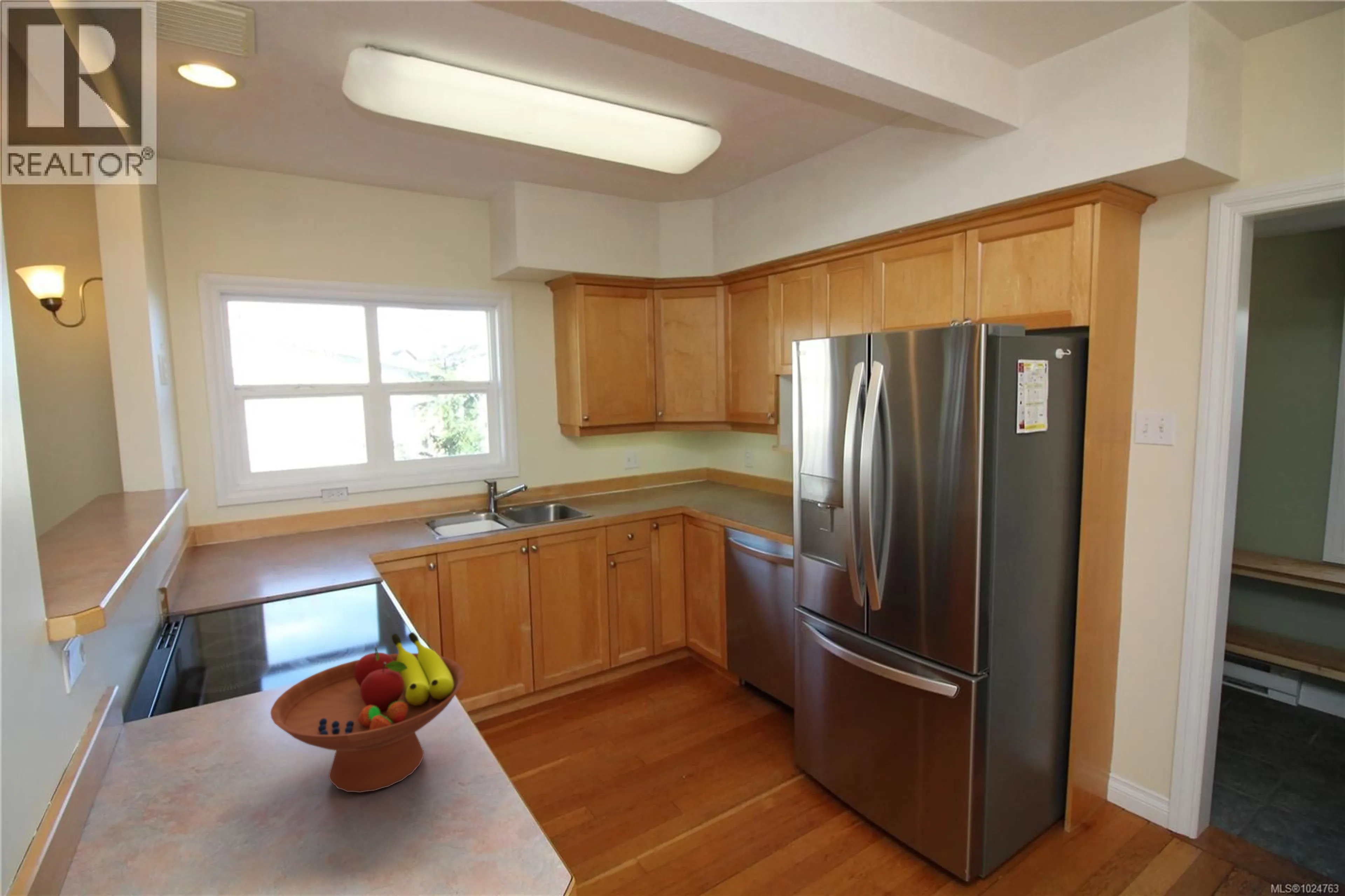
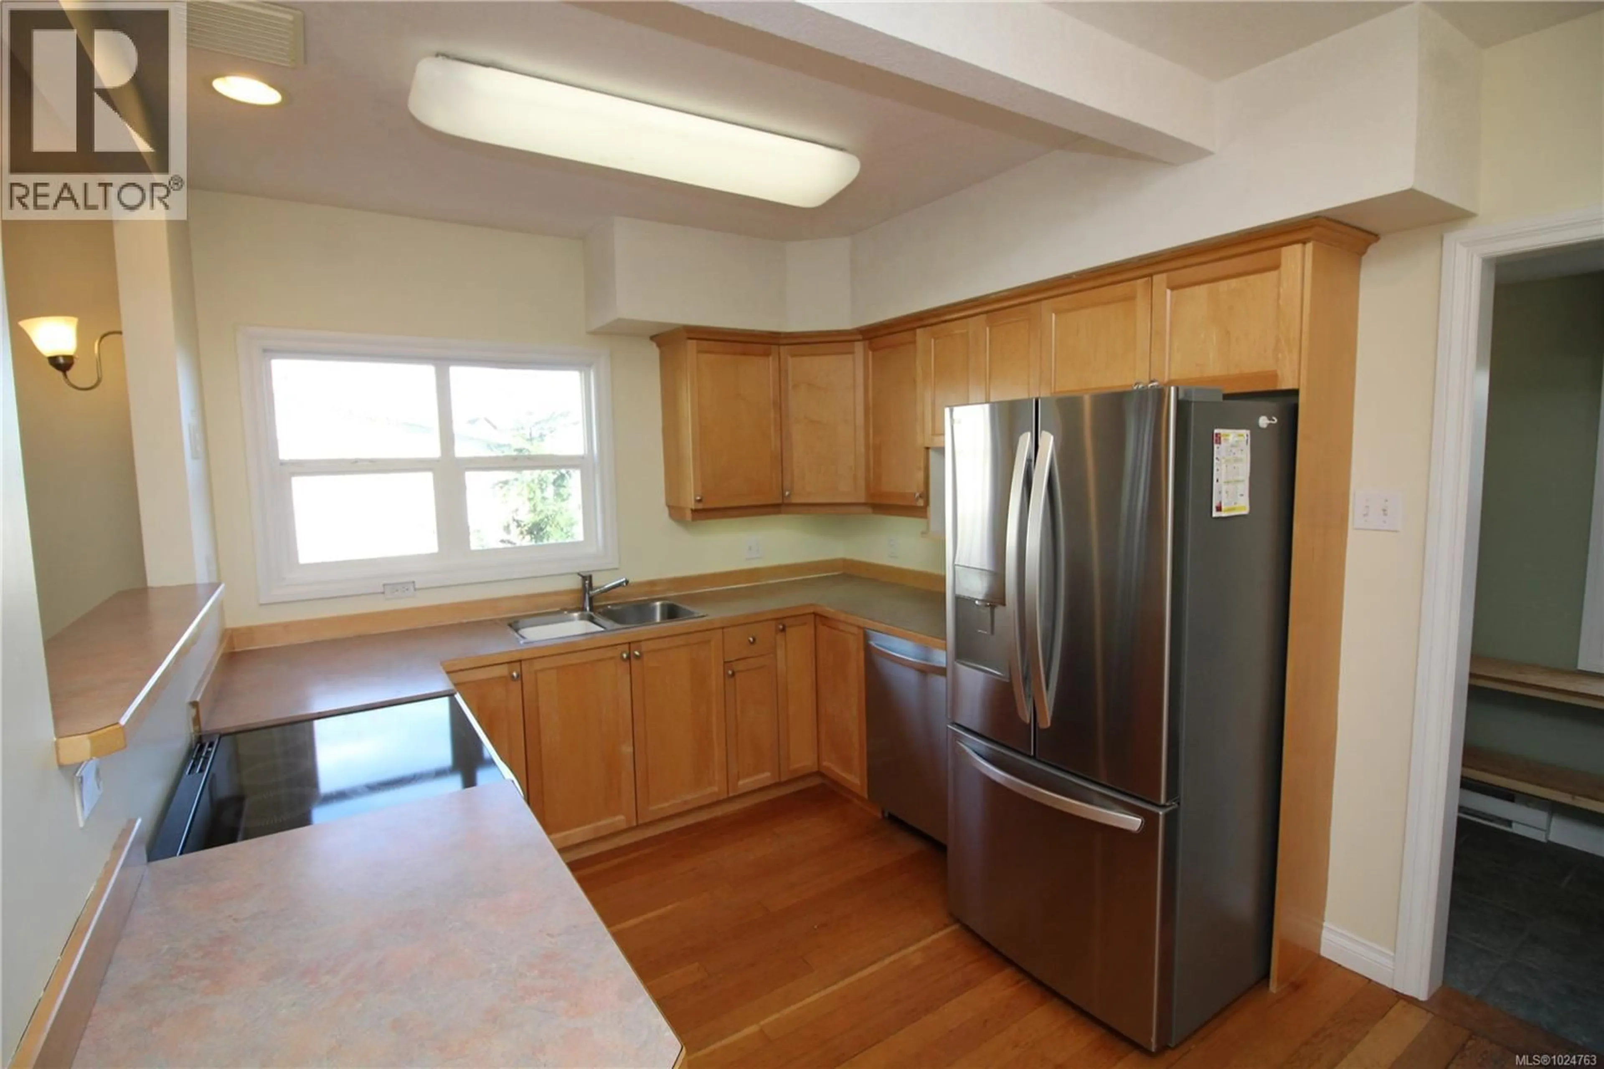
- fruit bowl (375, 713)
